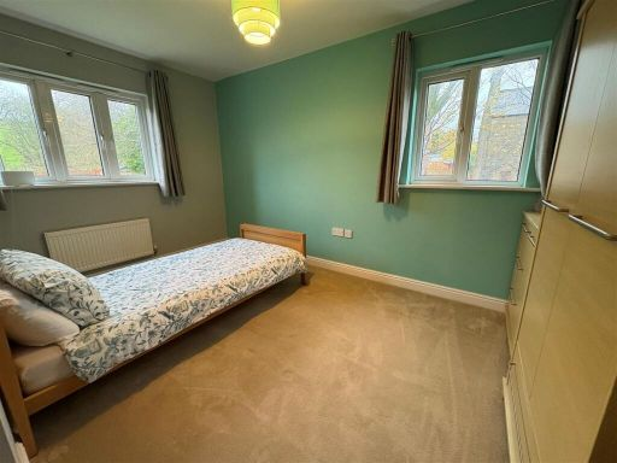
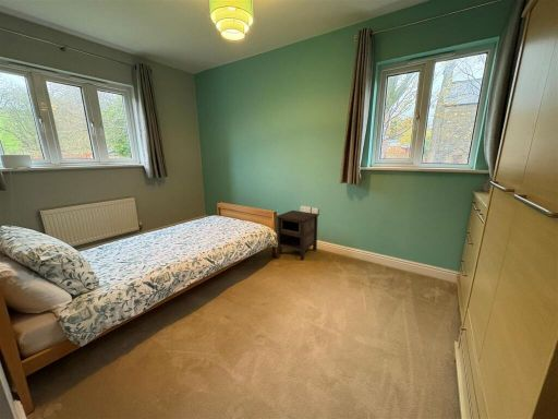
+ nightstand (296, 232)
